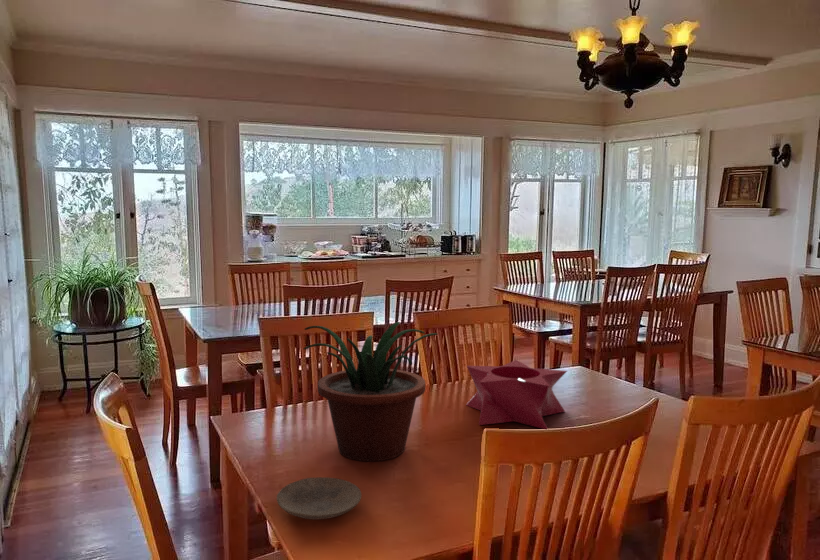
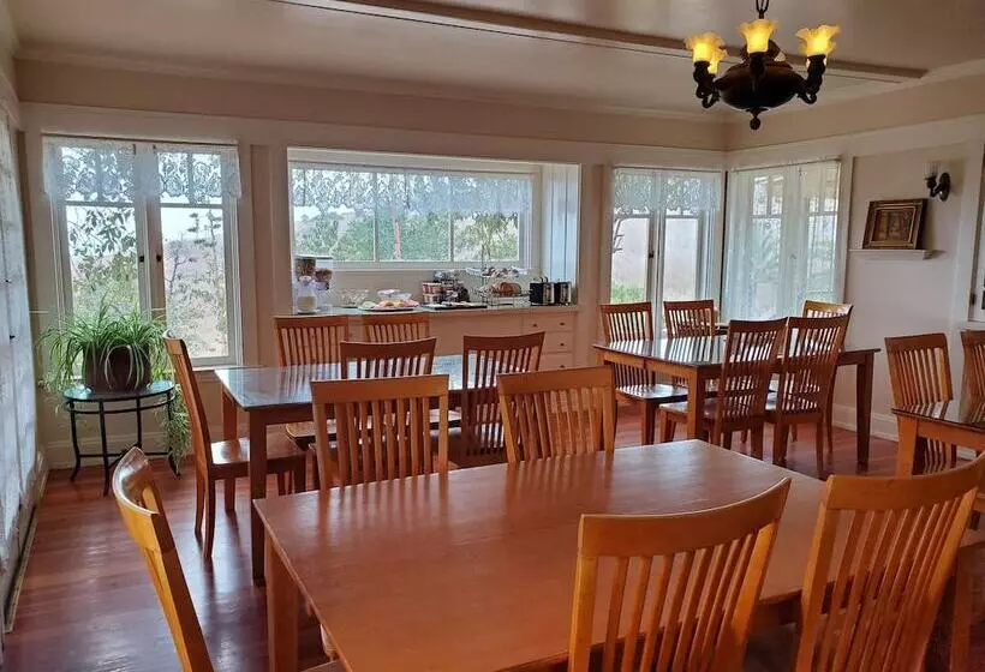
- potted plant (369, 386)
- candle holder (511, 393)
- plate (319, 501)
